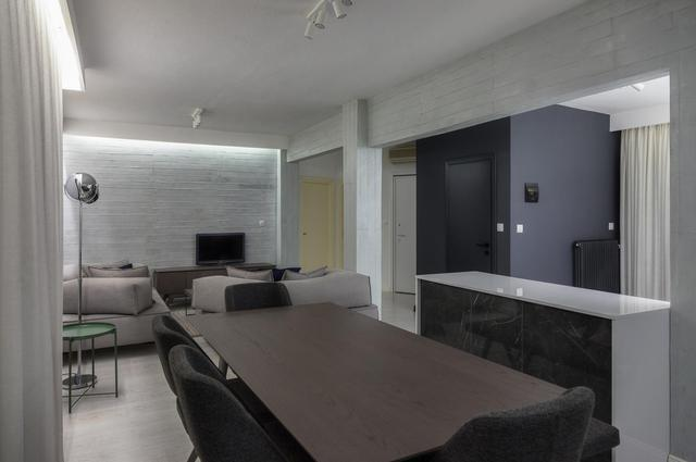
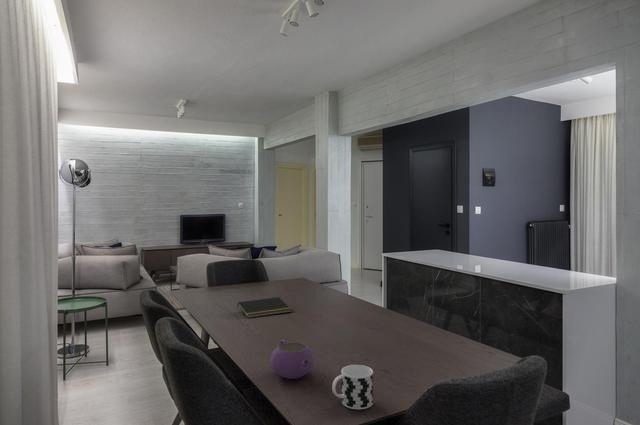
+ teapot (293, 361)
+ cup (352, 387)
+ notepad (264, 306)
